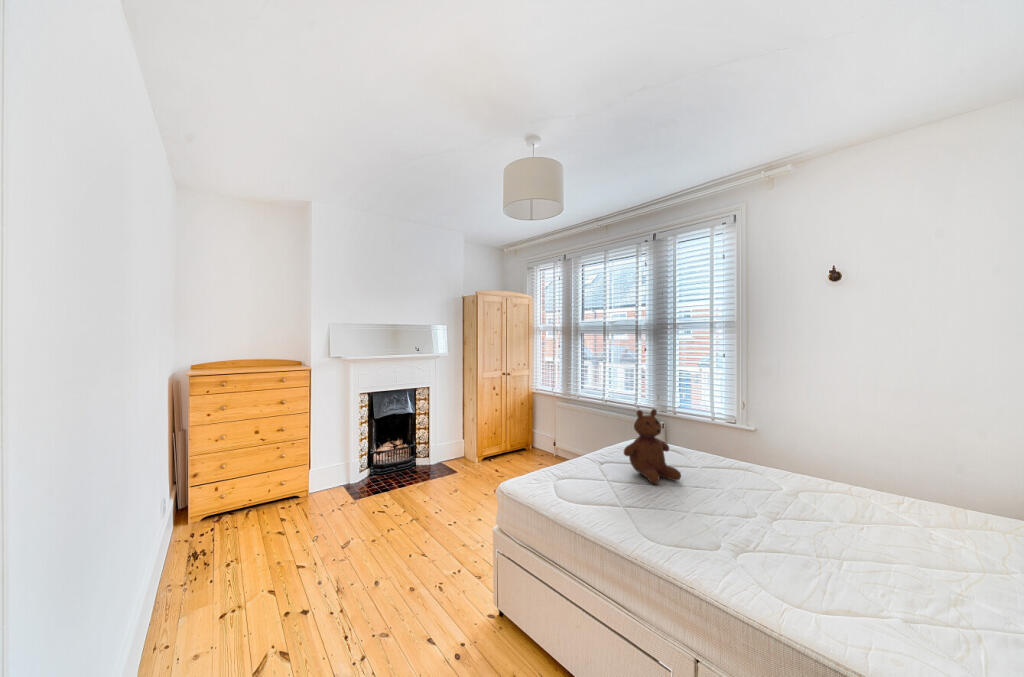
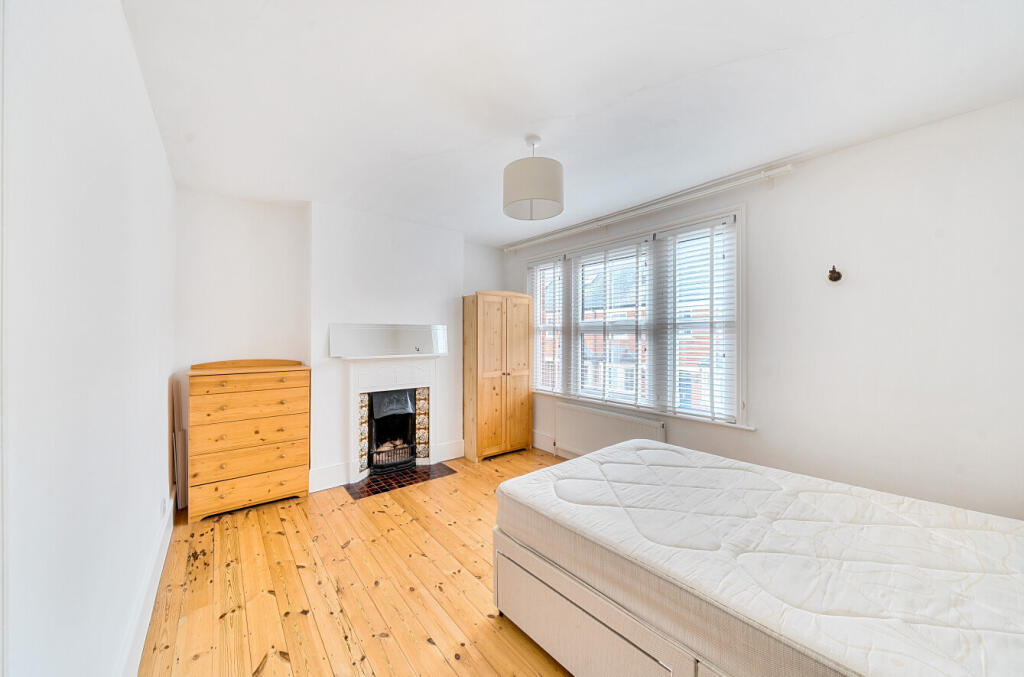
- teddy bear (653, 443)
